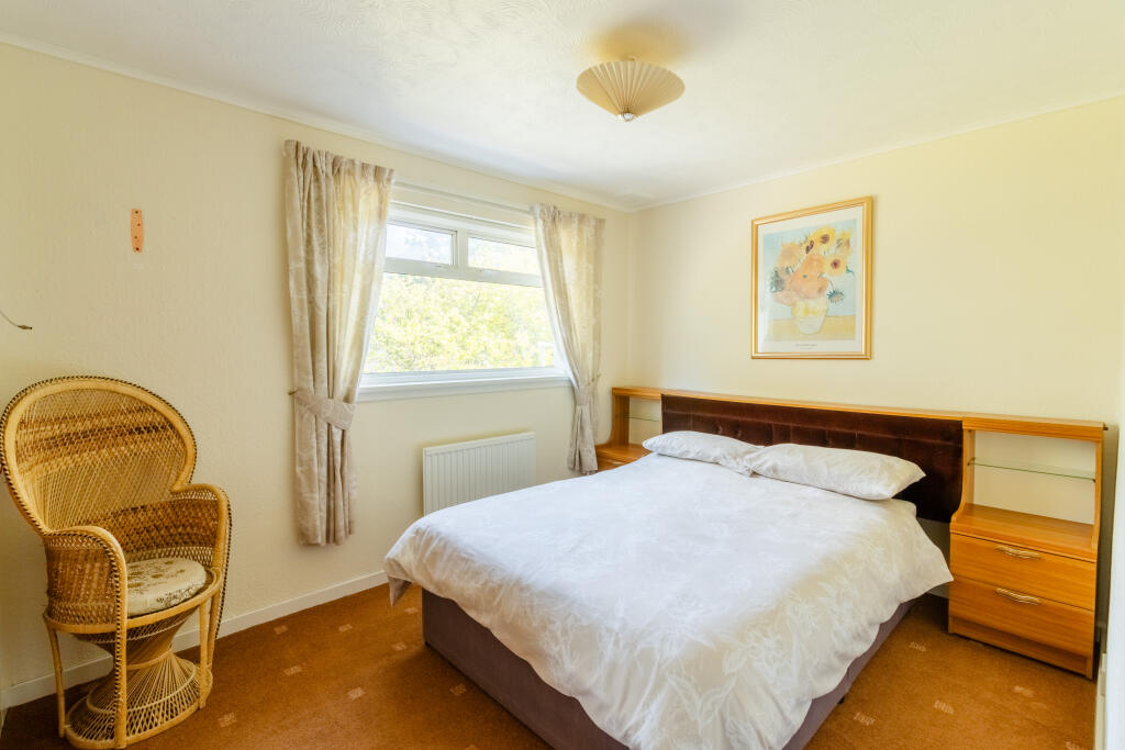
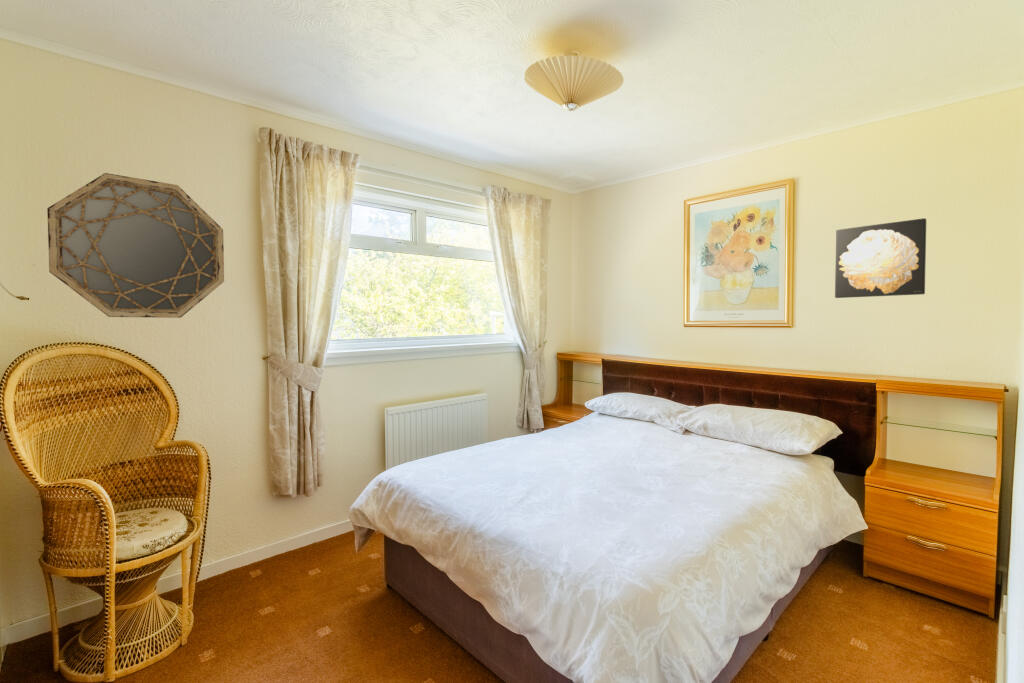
+ home mirror (144, 248)
+ wall art (878, 260)
